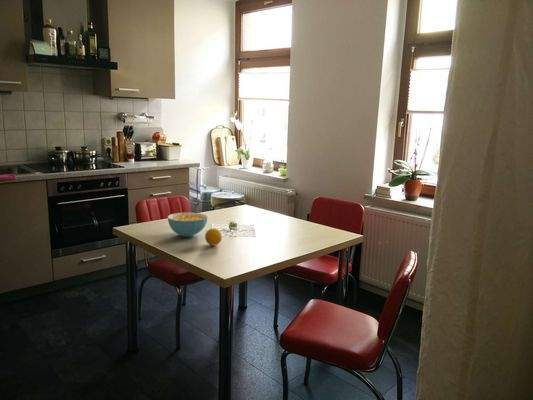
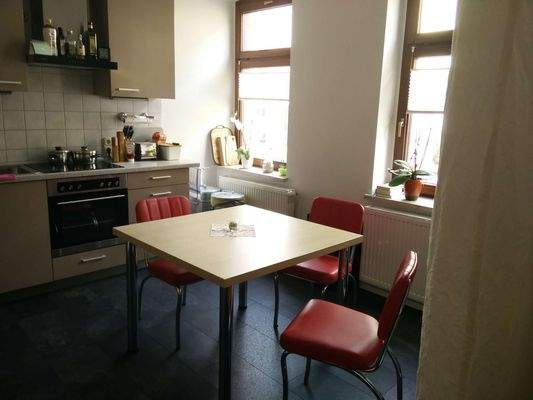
- cereal bowl (187, 225)
- fruit (213, 236)
